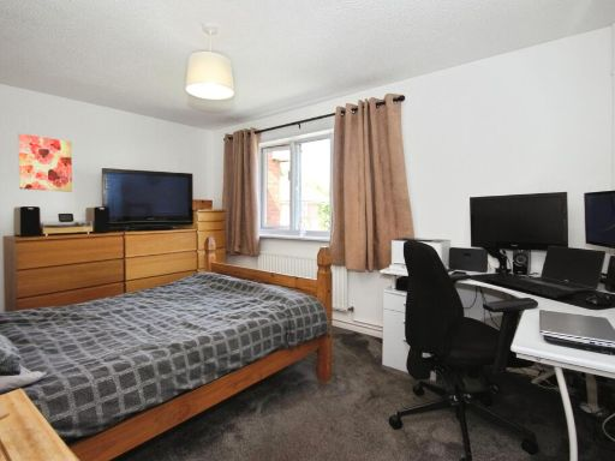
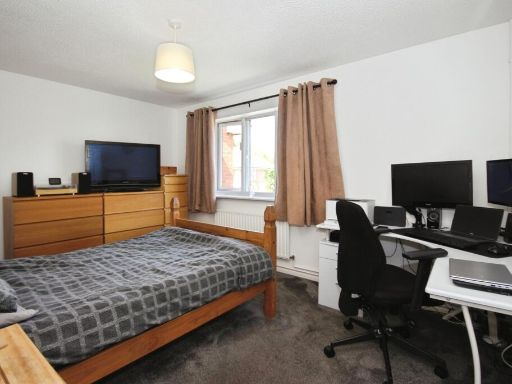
- wall art (46, 163)
